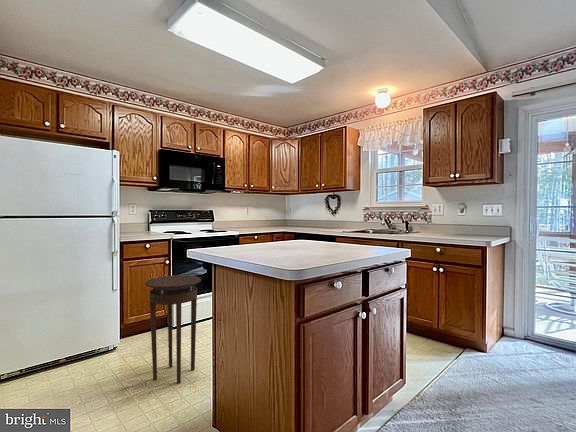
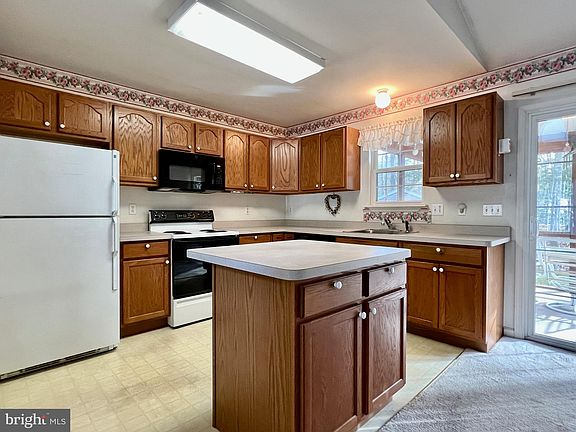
- stool (176, 327)
